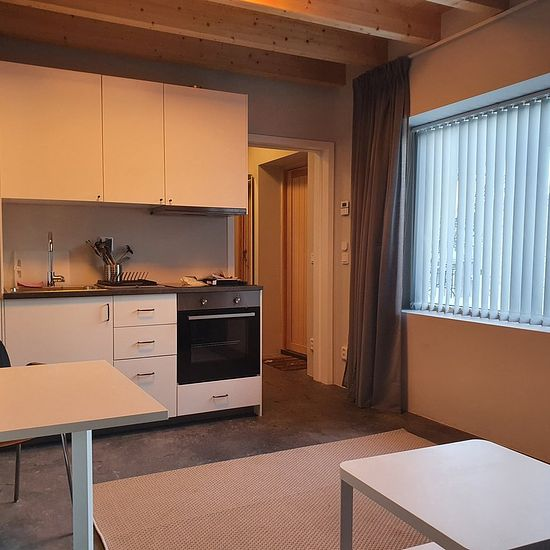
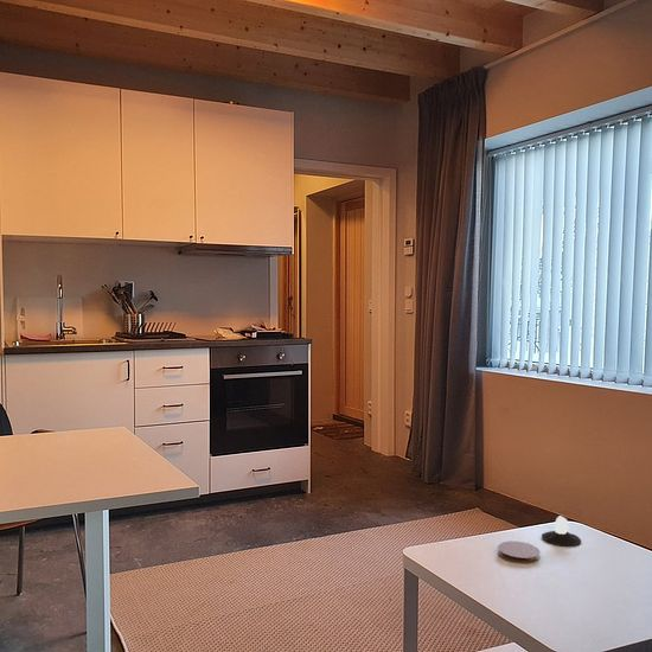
+ candle (561, 528)
+ coaster (518, 551)
